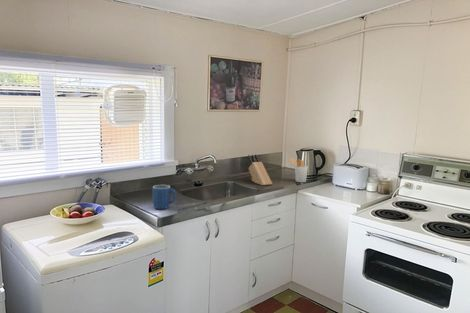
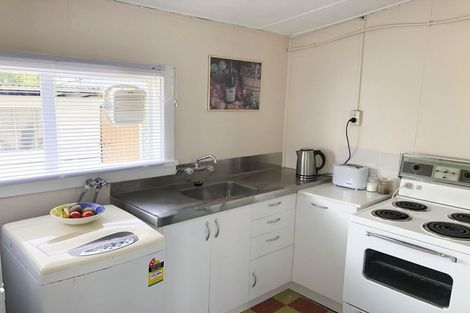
- utensil holder (298, 169)
- knife block (259, 169)
- mug (163, 197)
